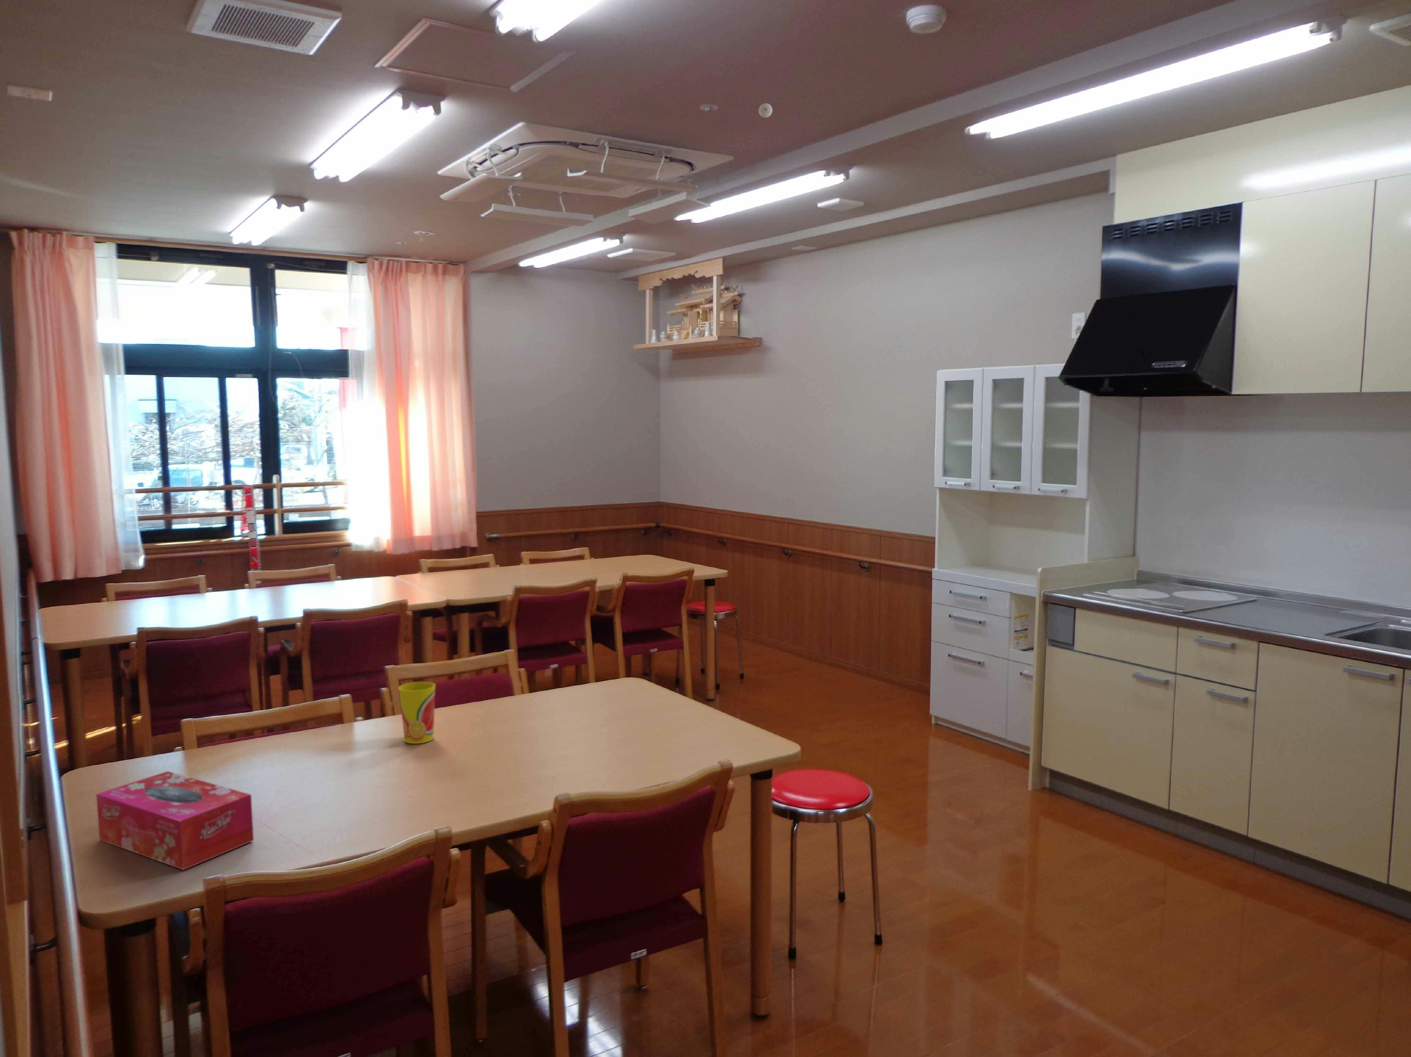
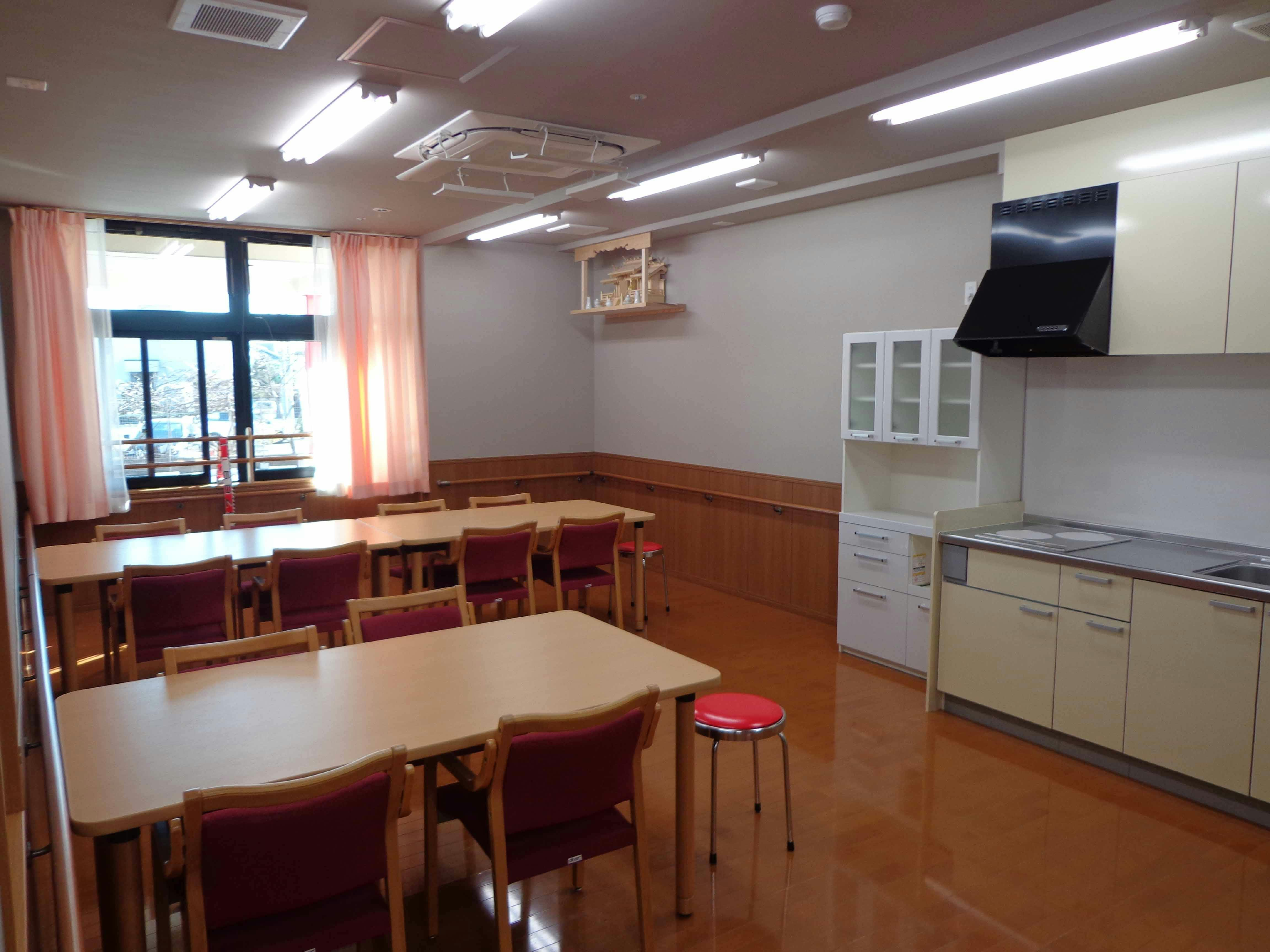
- cup (418, 713)
- smoke detector (765, 111)
- tissue box (176, 817)
